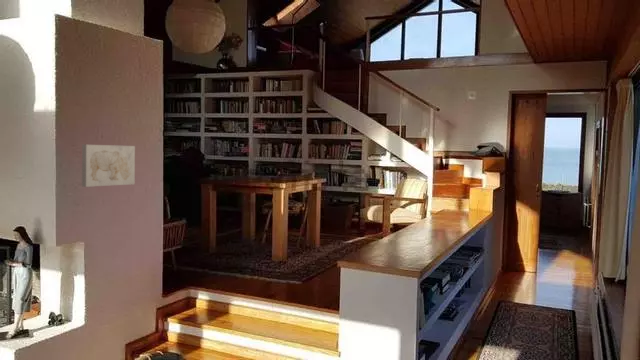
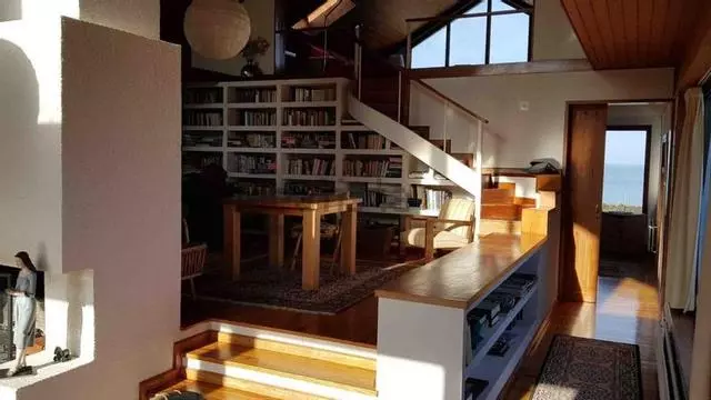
- wall art (109, 165)
